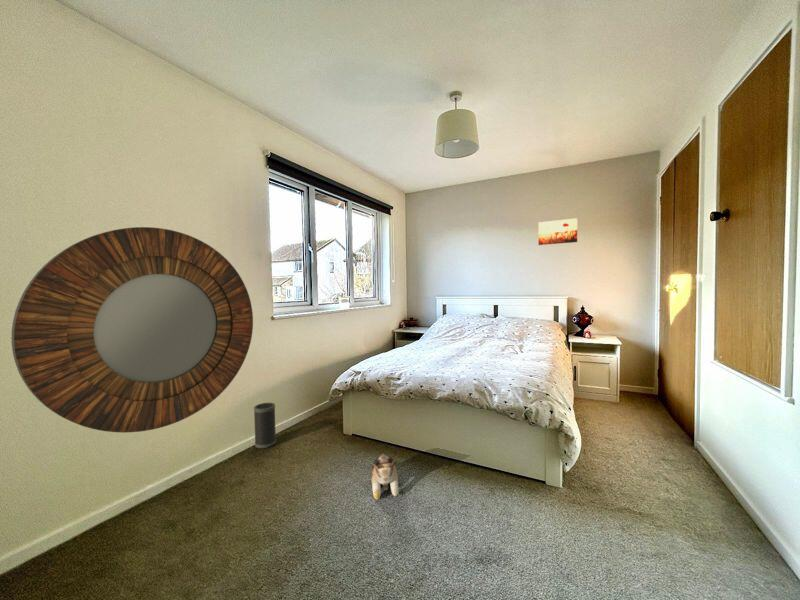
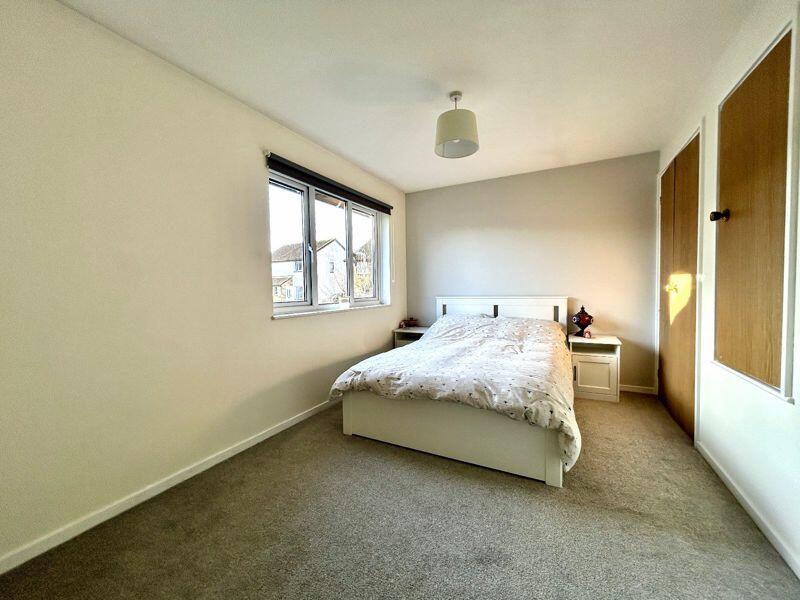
- home mirror (164, 327)
- wall art (557, 232)
- plush toy (385, 464)
- speaker (265, 425)
